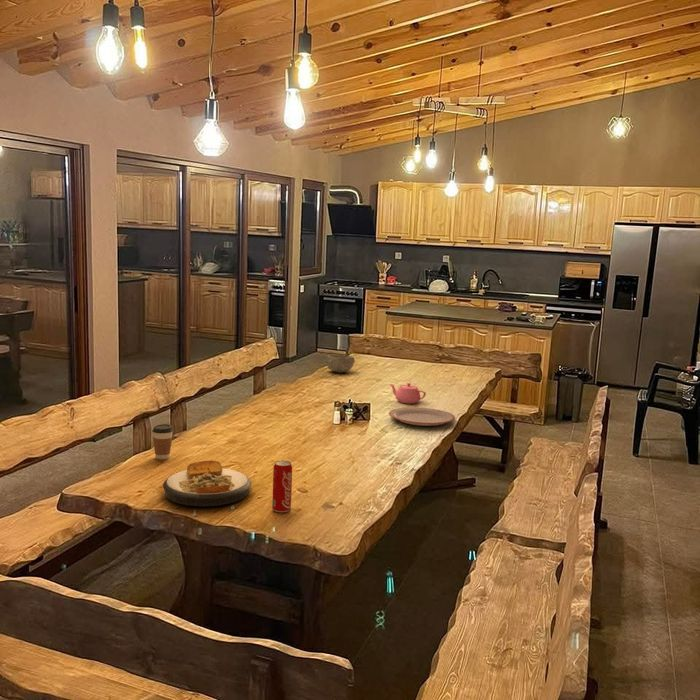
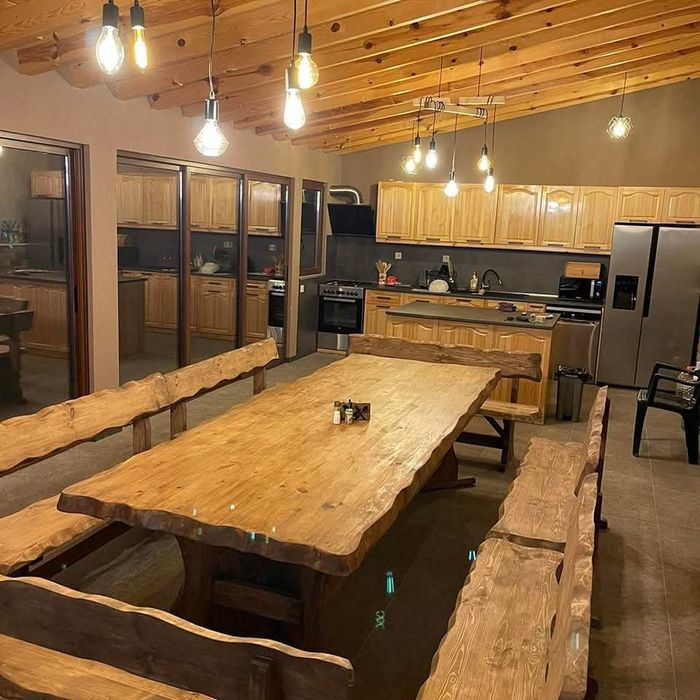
- beverage can (282, 486)
- plate (421, 417)
- bowl (339, 363)
- coffee cup (162, 442)
- teapot (407, 392)
- plate (207, 482)
